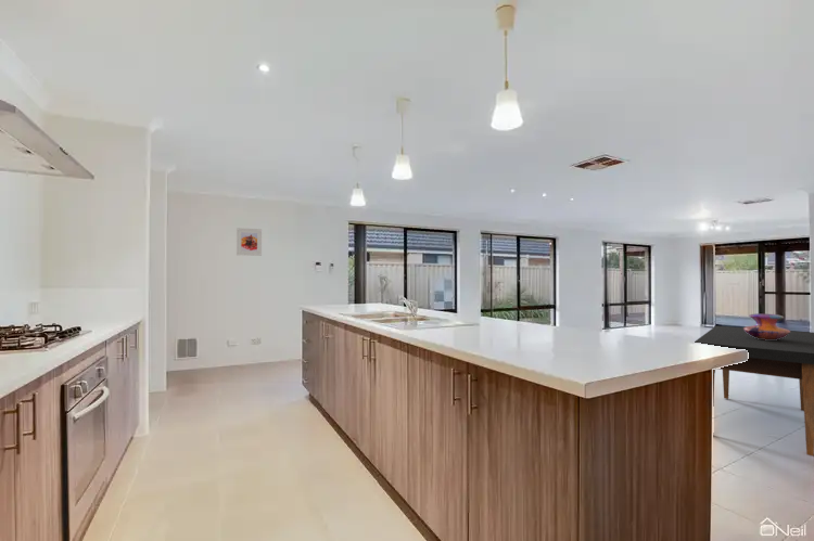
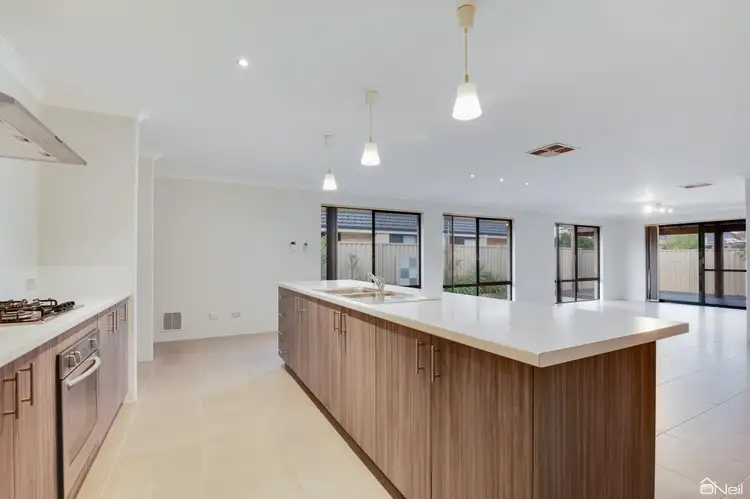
- decorative vase (765, 326)
- dining table (759, 373)
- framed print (249, 242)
